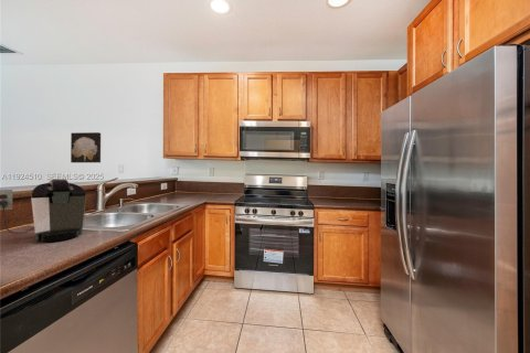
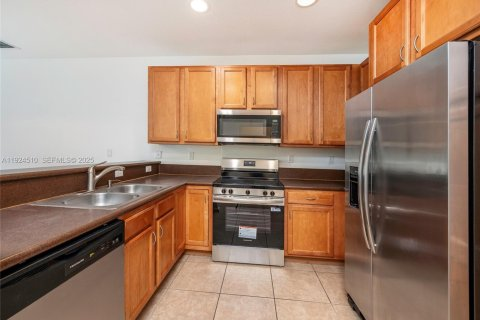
- wall art (85, 147)
- coffee maker (43, 208)
